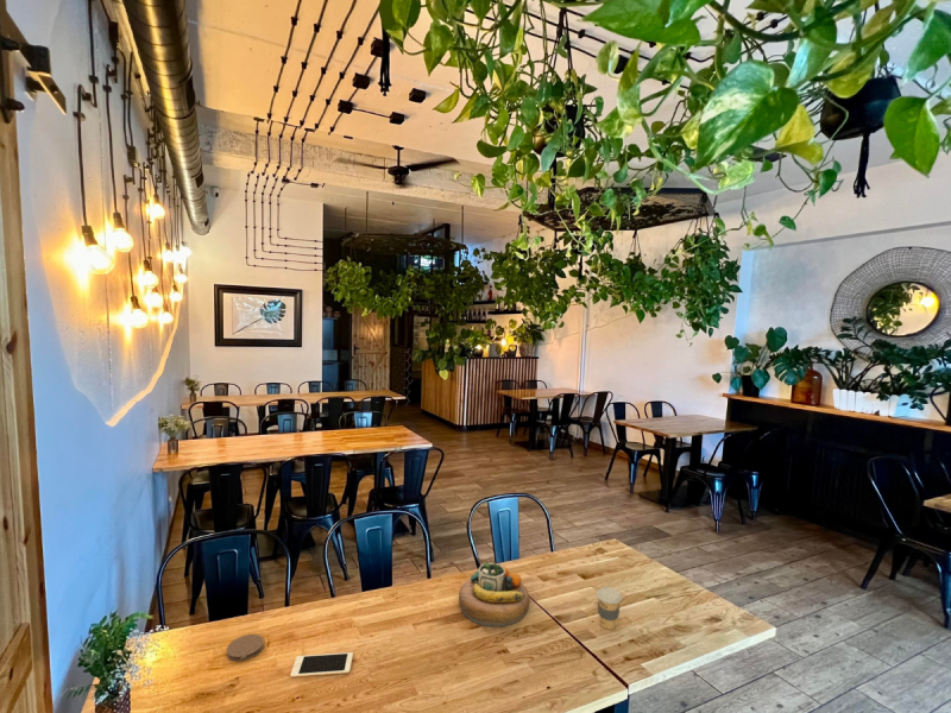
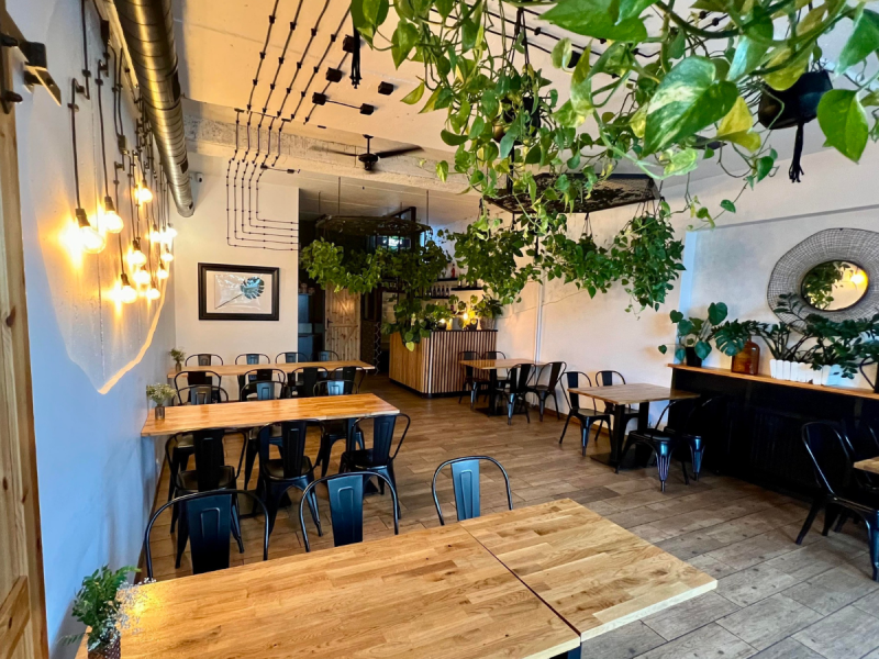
- decorative bowl (493, 585)
- coaster (245, 646)
- cell phone (322, 664)
- coffee cup (609, 608)
